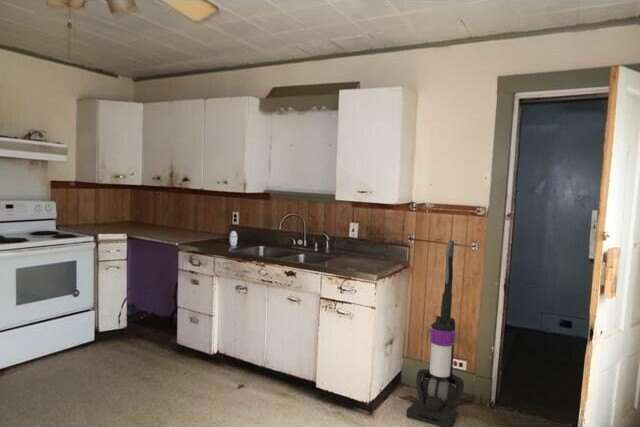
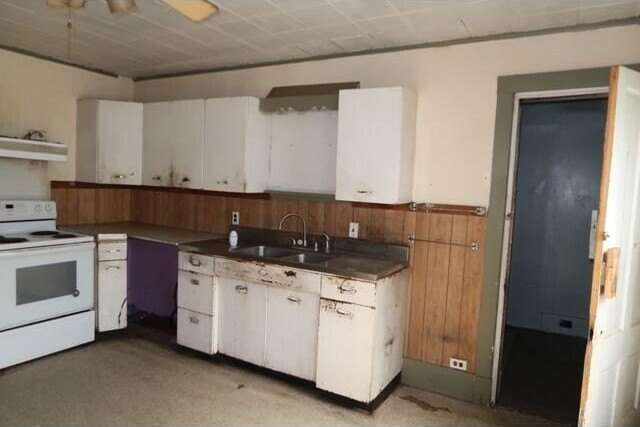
- vacuum cleaner (441, 327)
